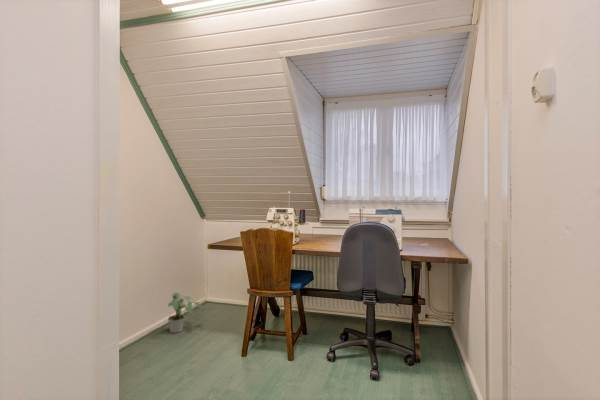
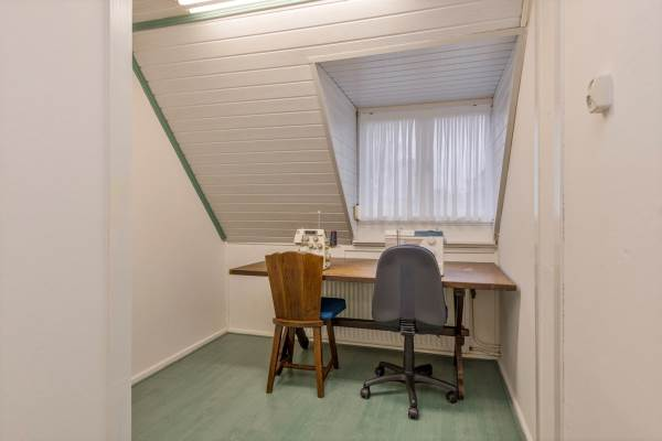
- potted plant (180, 312)
